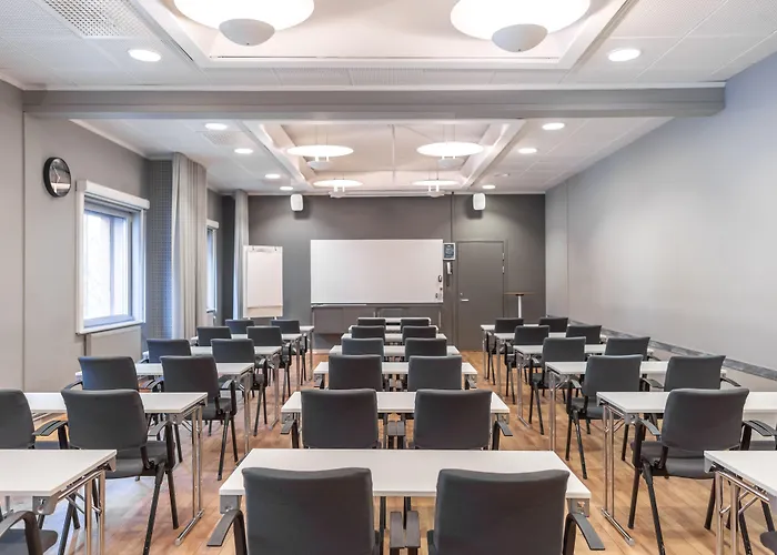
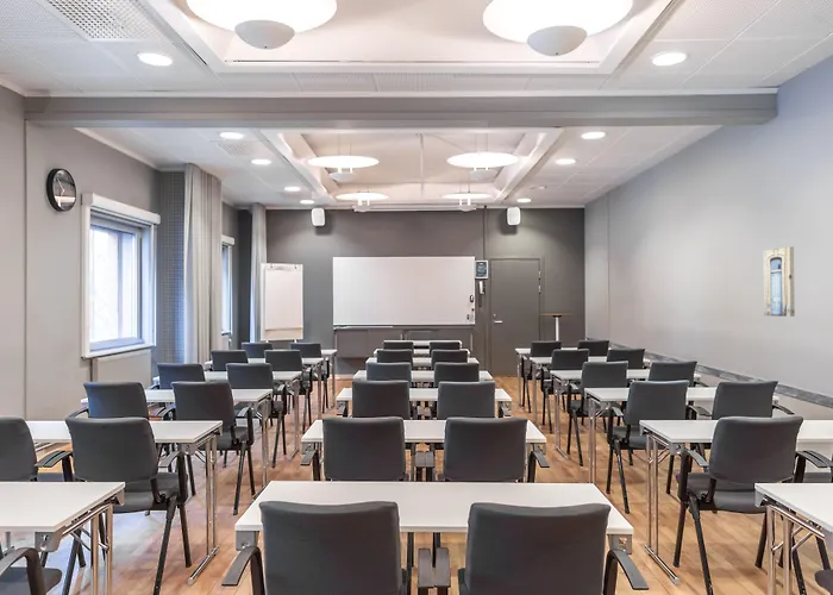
+ wall art (778, 282)
